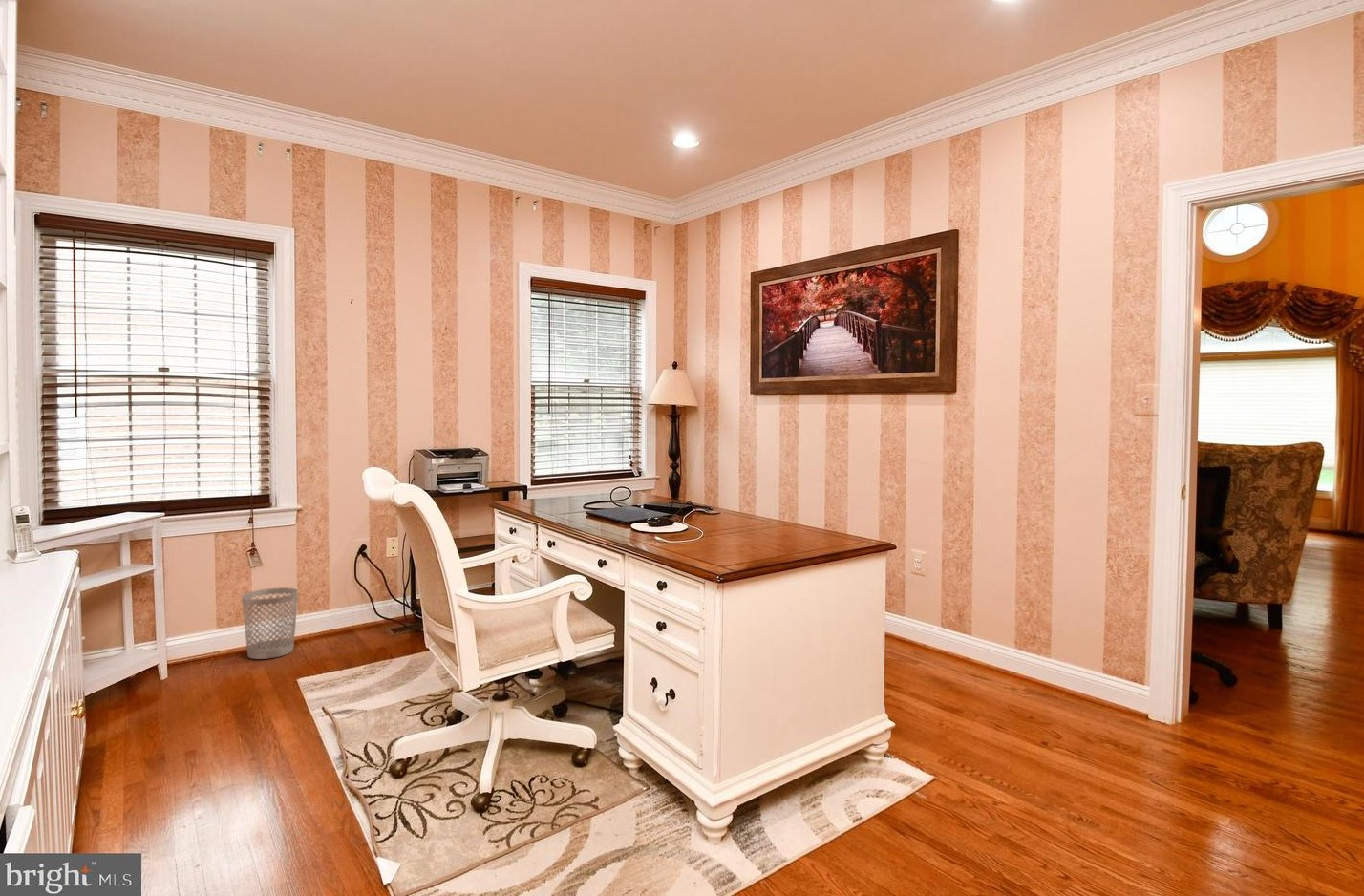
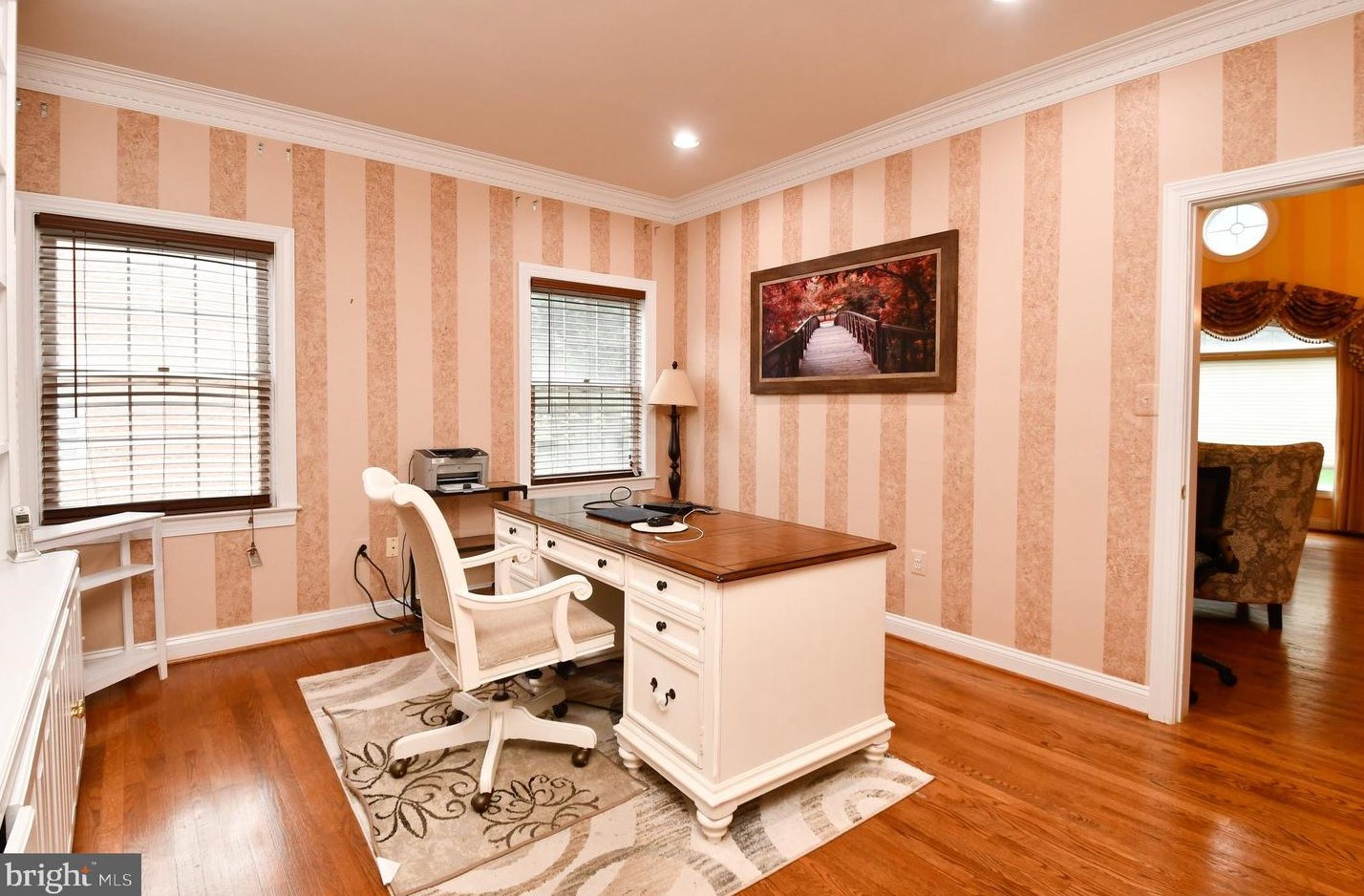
- wastebasket (271, 623)
